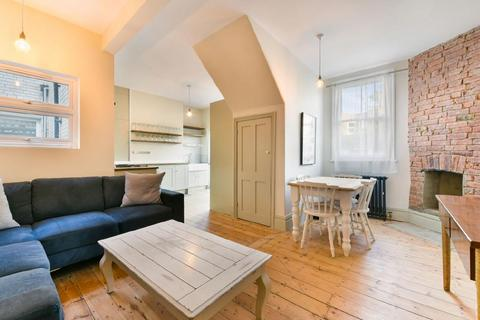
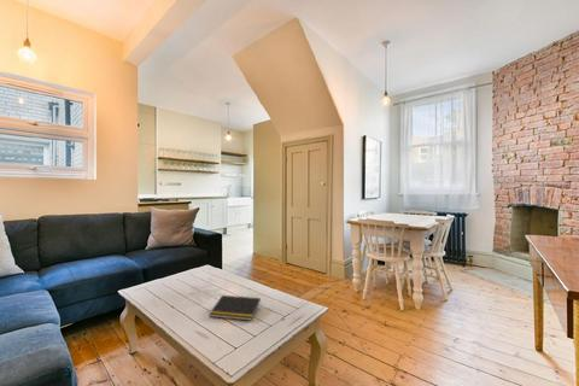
+ notepad (235, 306)
